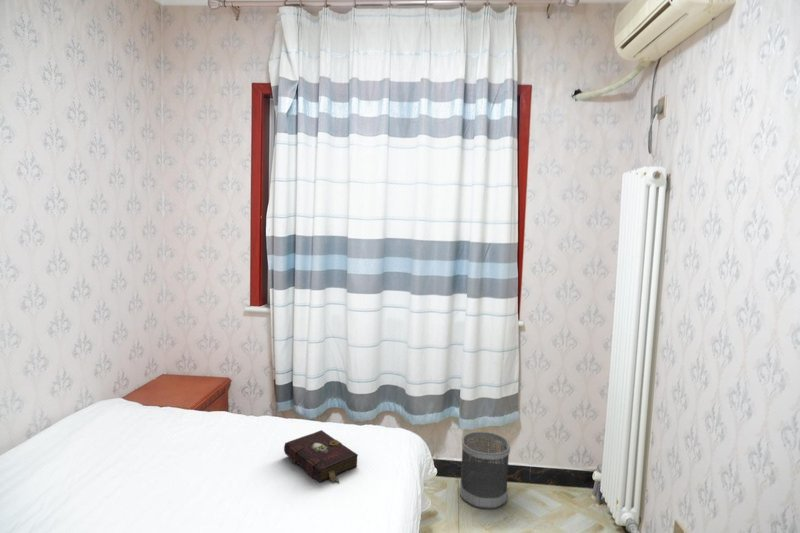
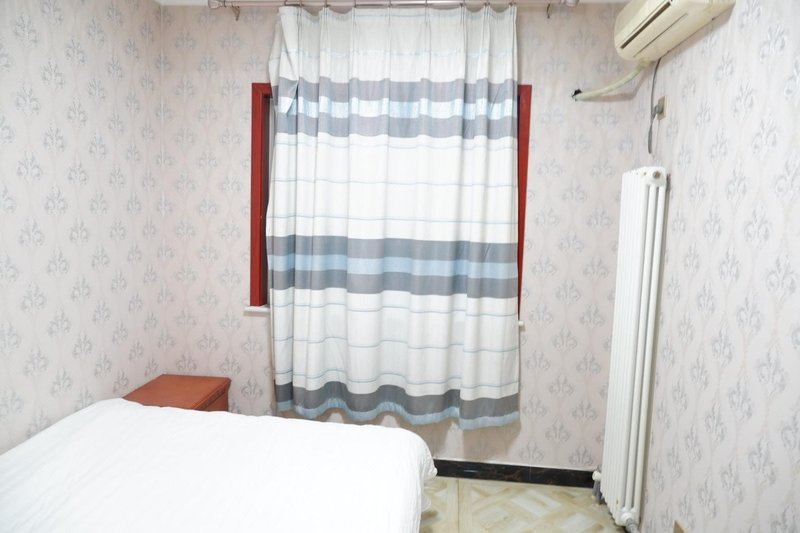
- book (322, 456)
- wastebasket (484, 468)
